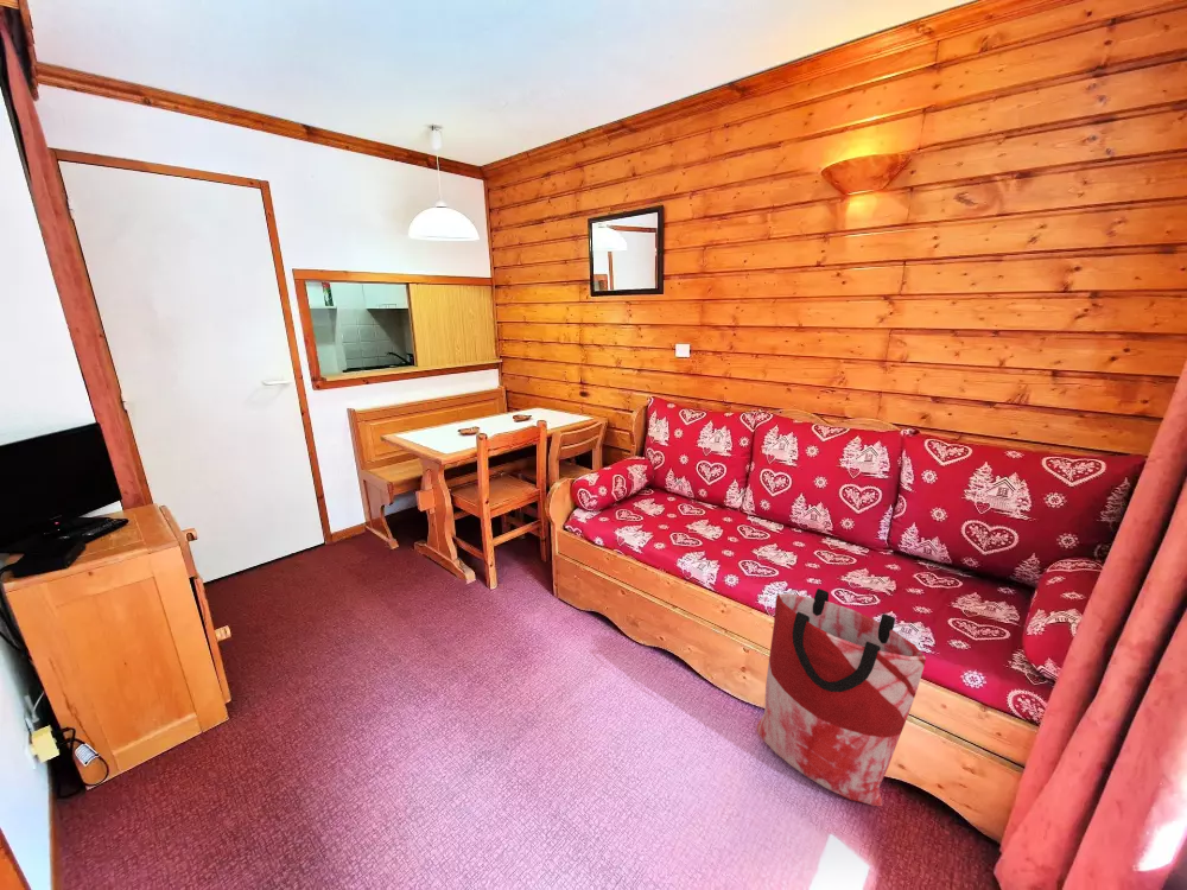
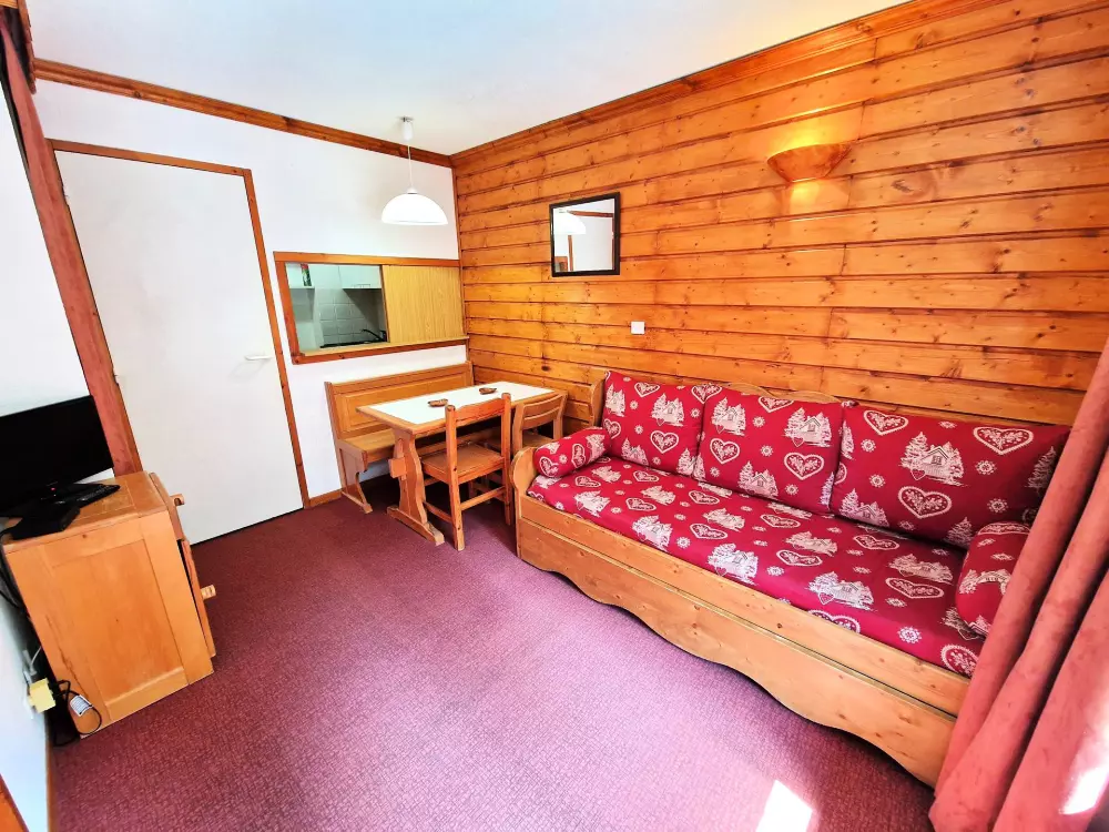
- bag (830, 698)
